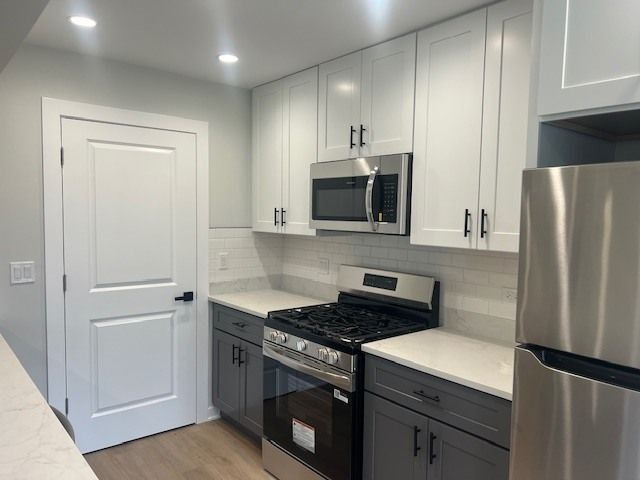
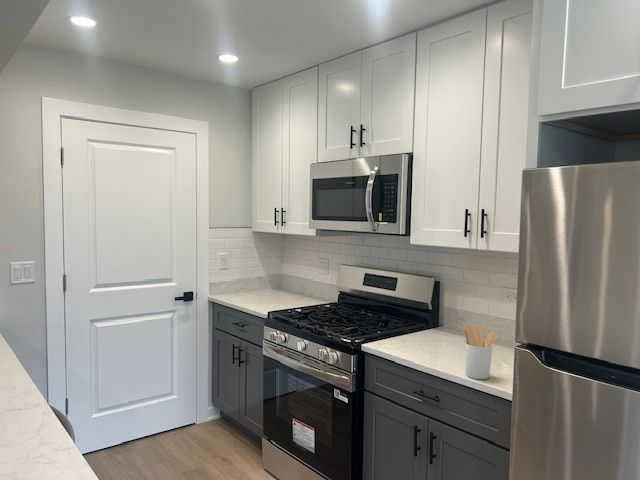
+ utensil holder (476, 349)
